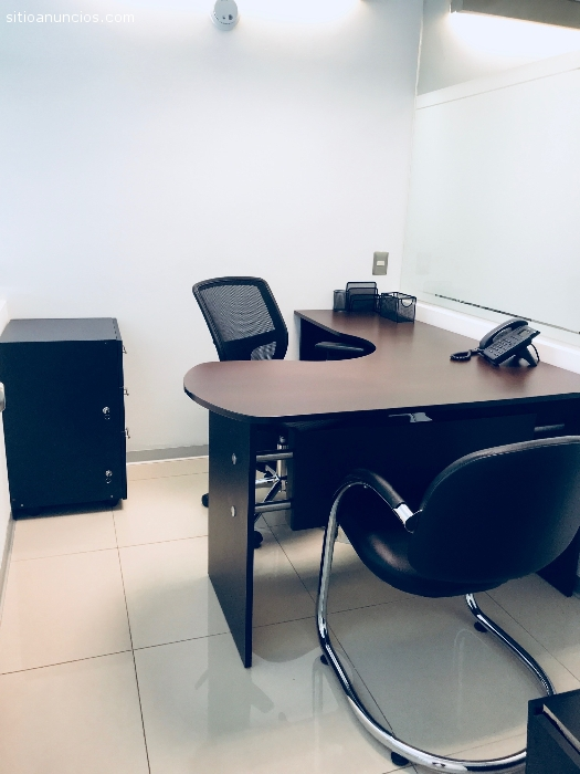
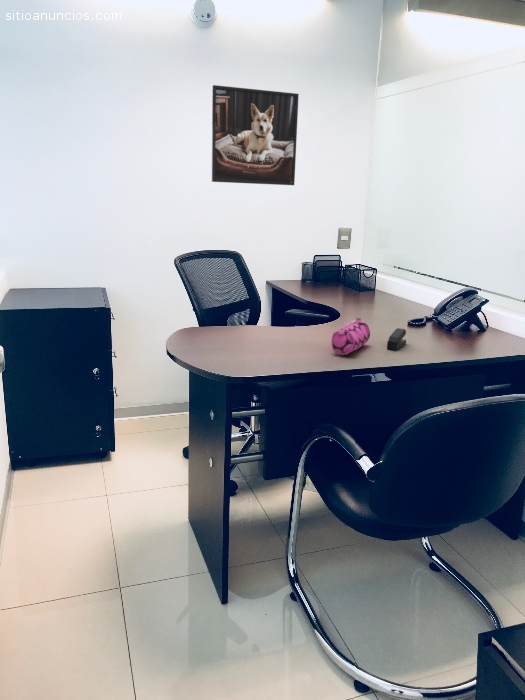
+ pencil case (350, 335)
+ stapler (397, 338)
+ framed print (255, 137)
